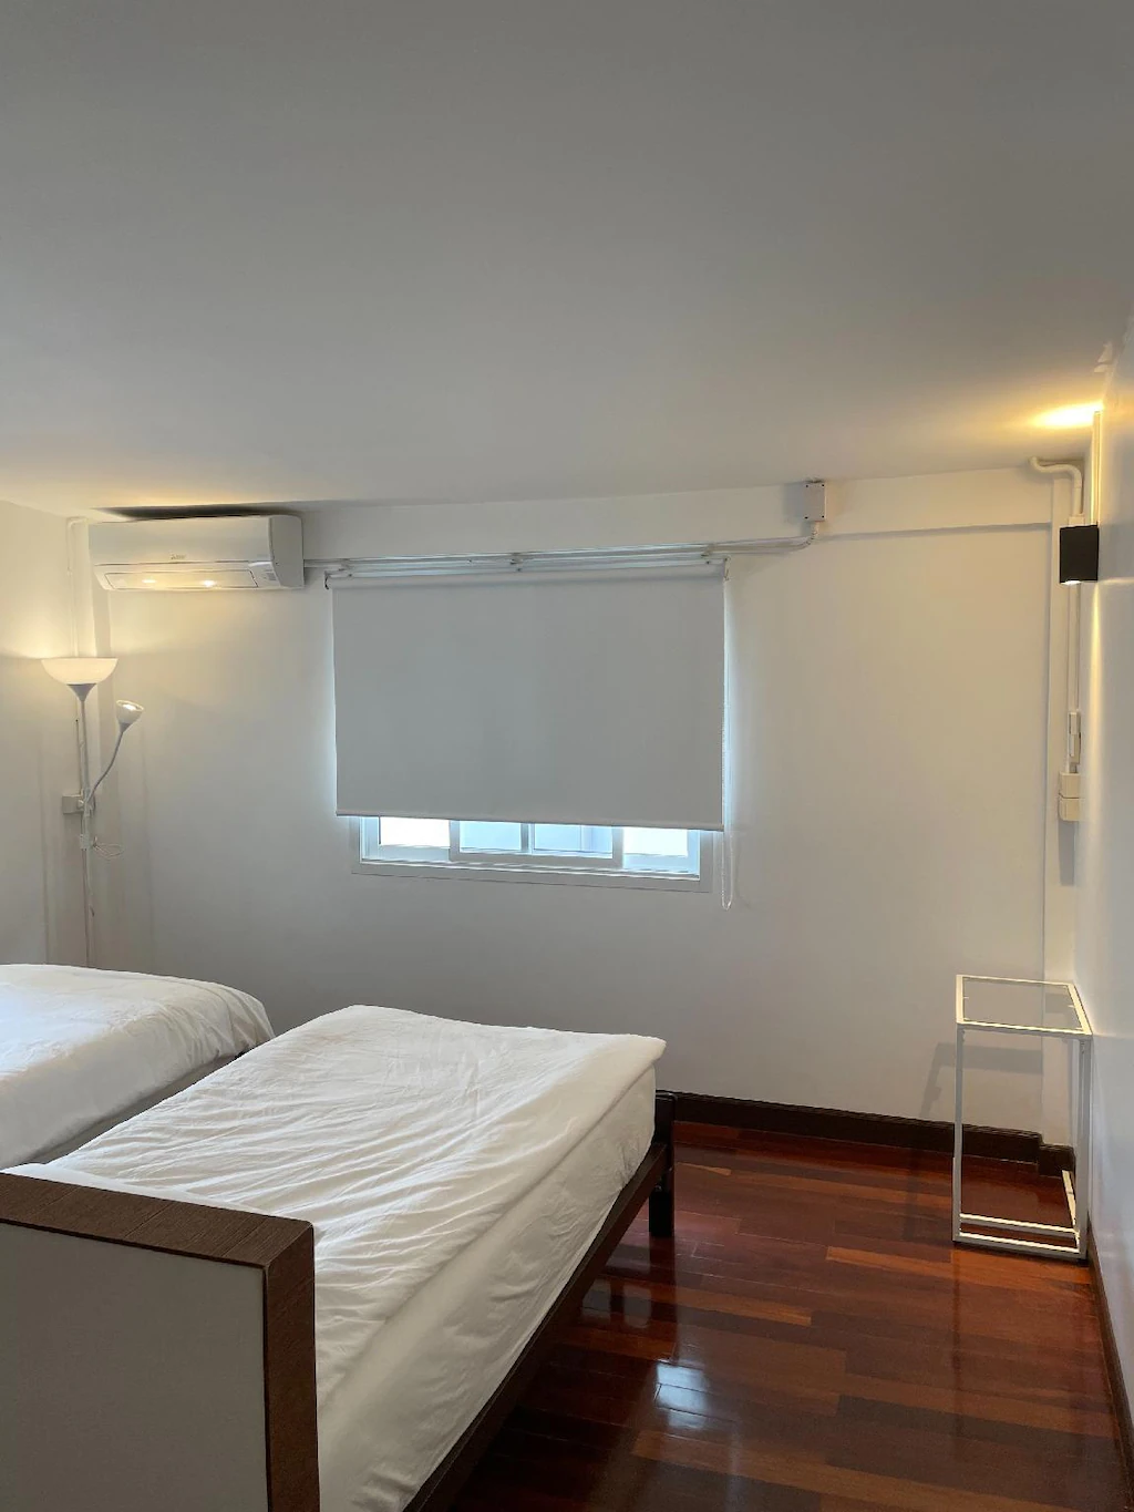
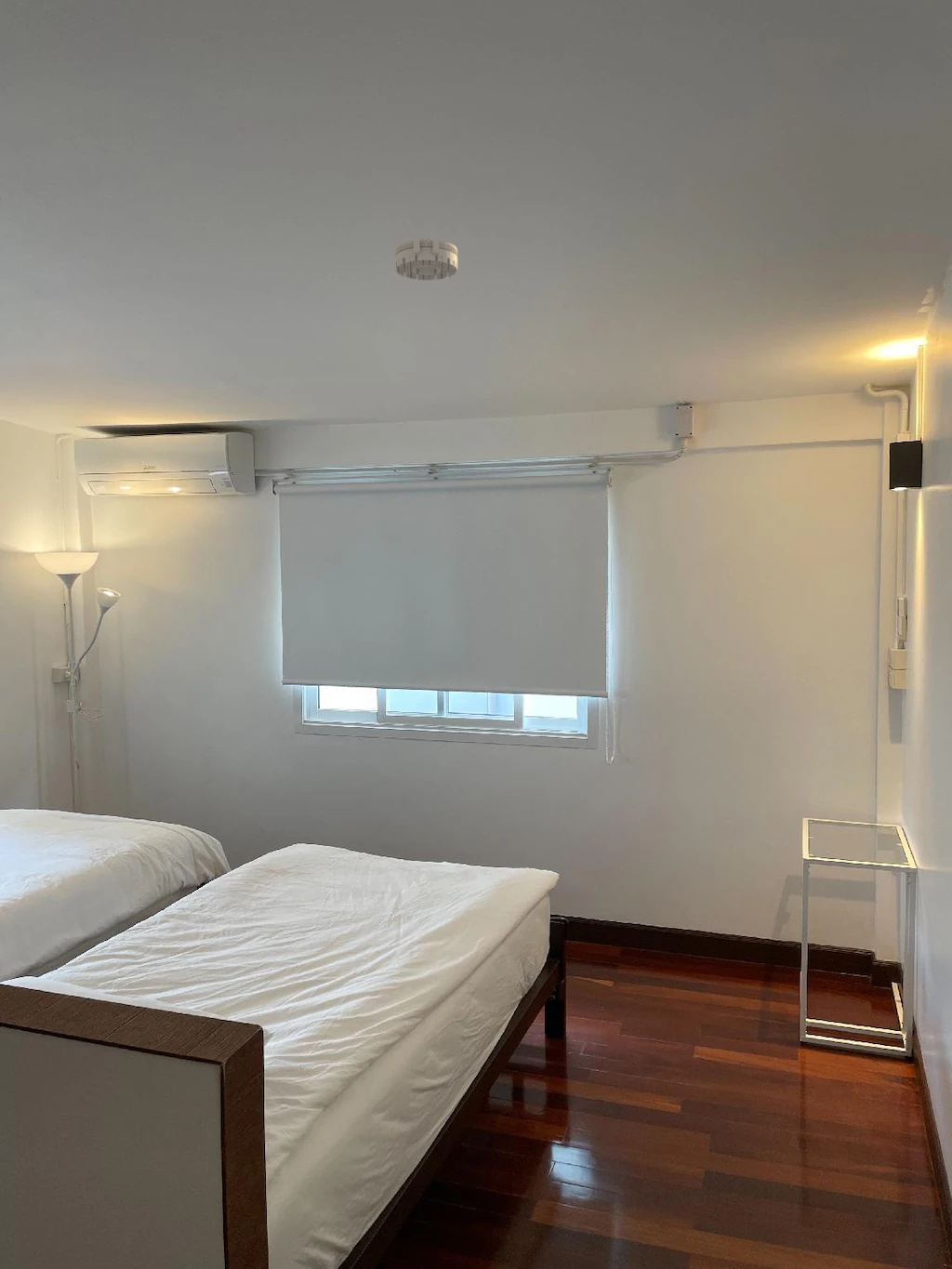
+ smoke detector (426, 258)
